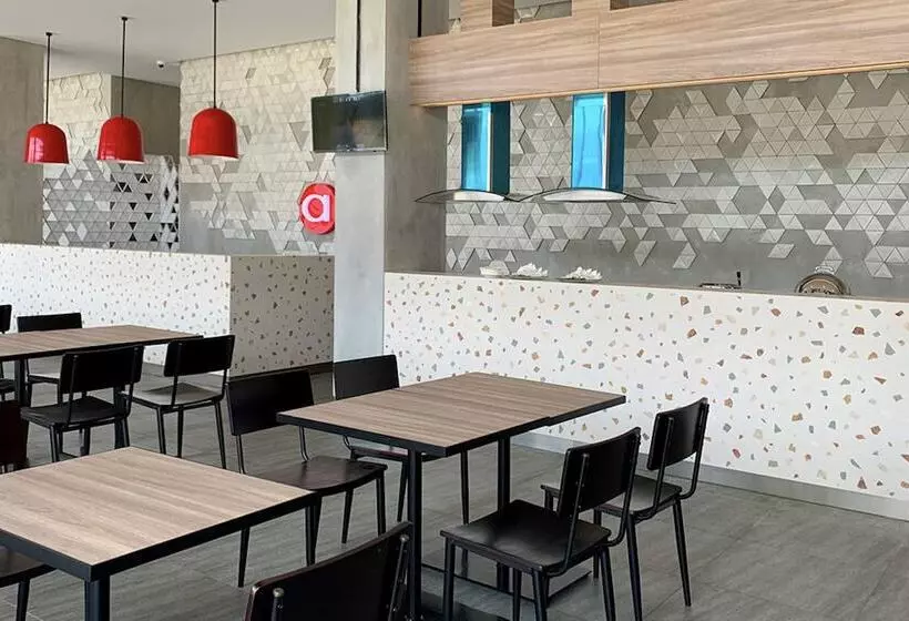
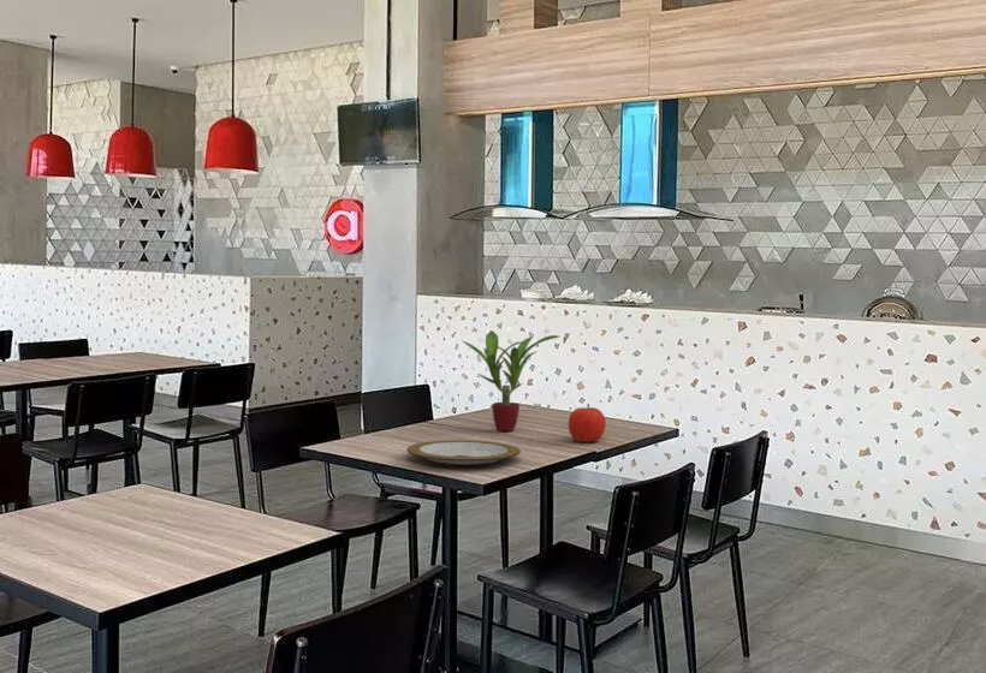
+ plate (463, 453)
+ potted plant (513, 382)
+ apple (586, 422)
